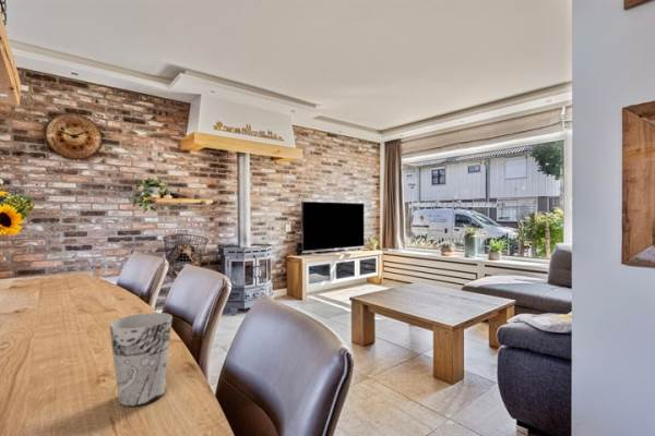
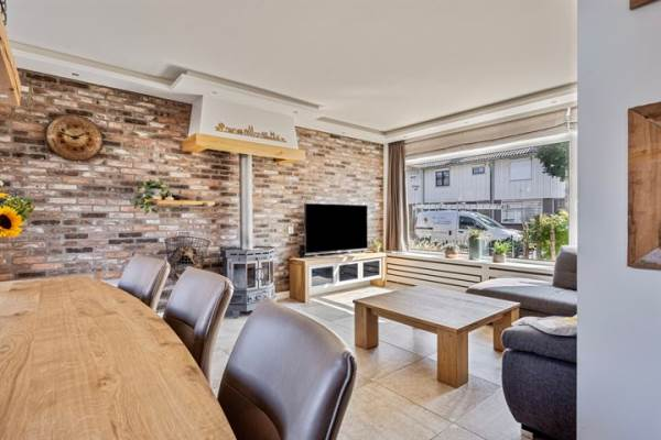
- cup (142, 358)
